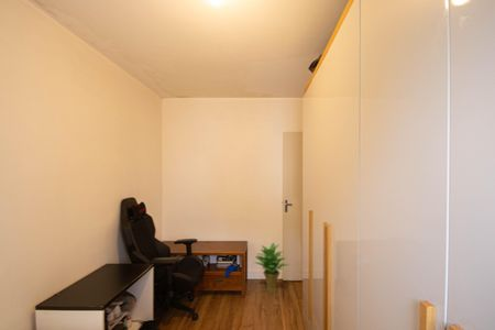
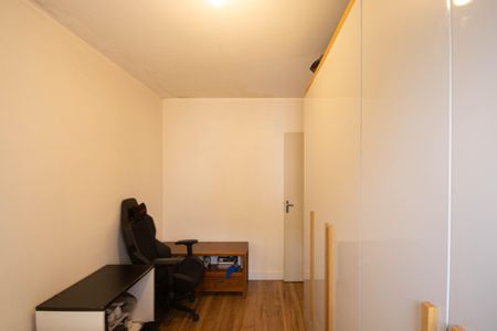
- potted plant (271, 266)
